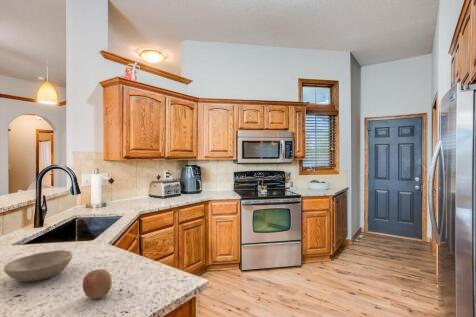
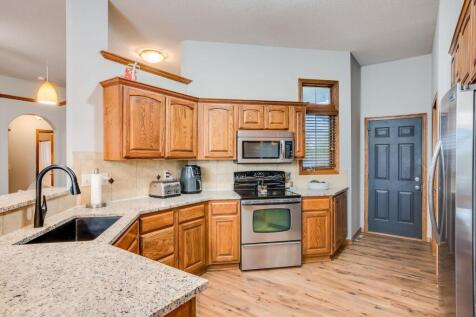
- apple (97, 282)
- bowl (40, 267)
